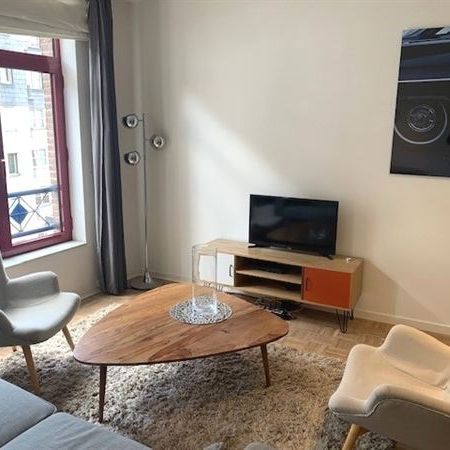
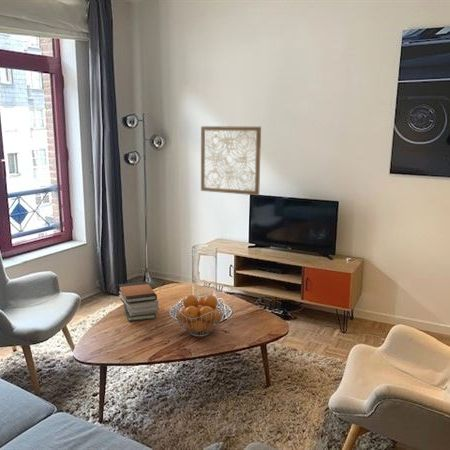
+ fruit basket (199, 314)
+ wall art (232, 159)
+ book stack (138, 300)
